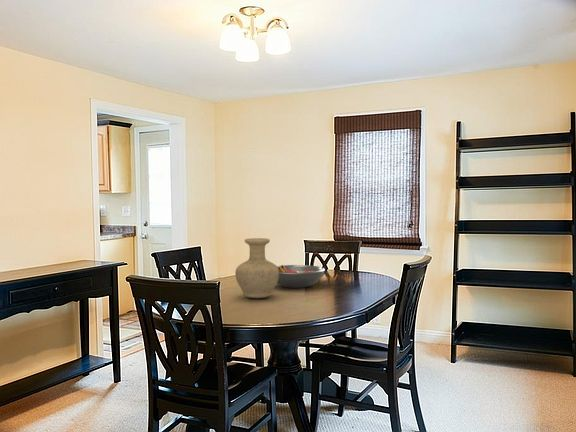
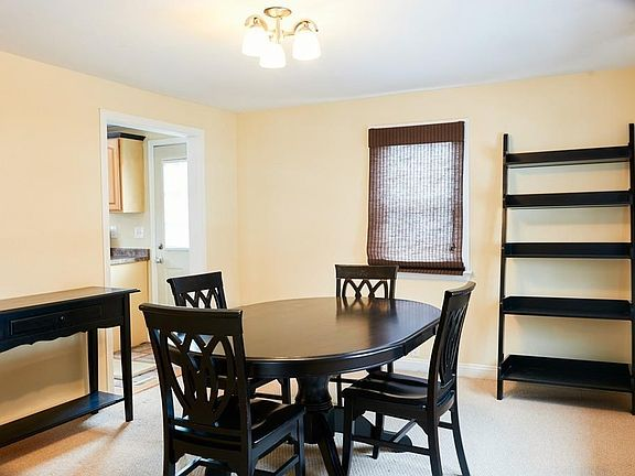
- fruit bowl (295, 275)
- vase (257, 268)
